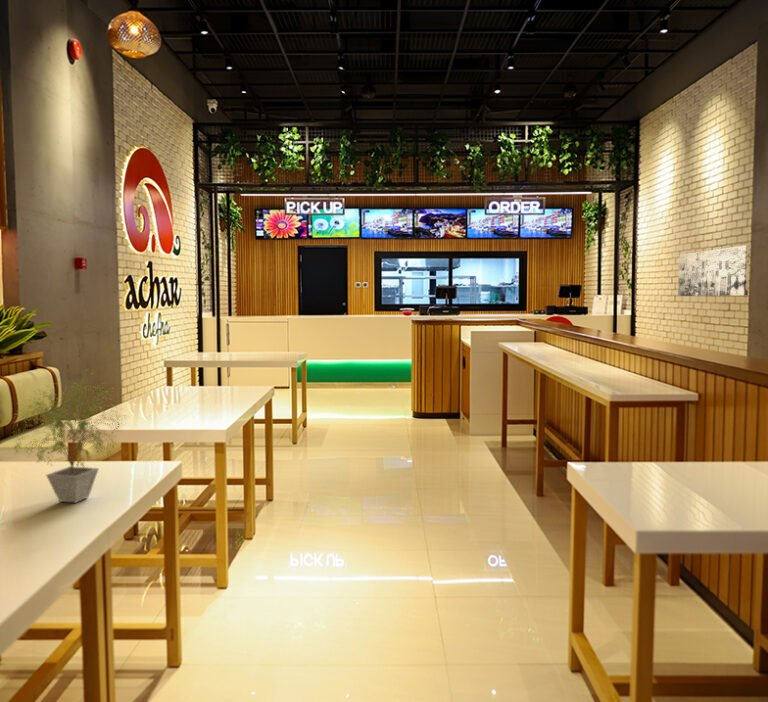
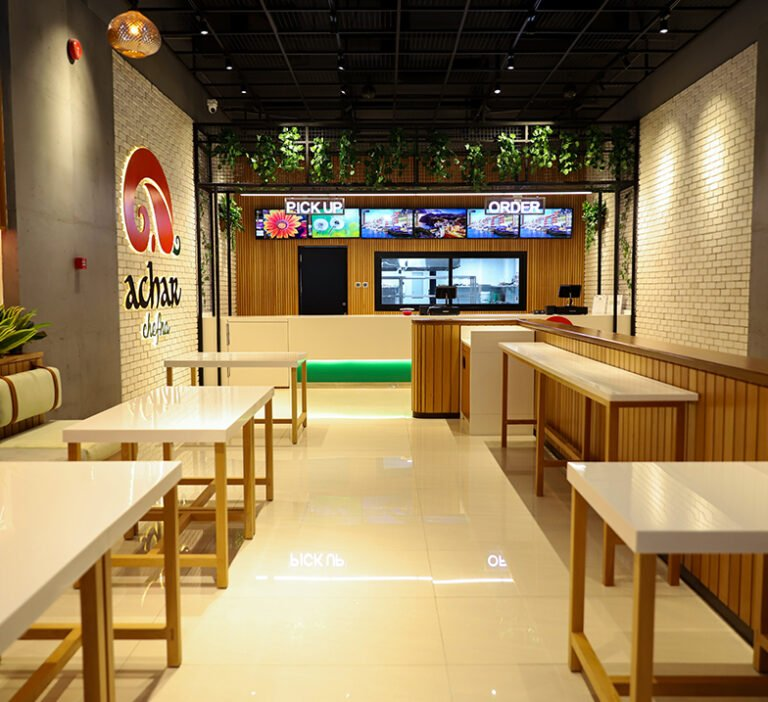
- wall art (710, 273)
- potted plant (68, 433)
